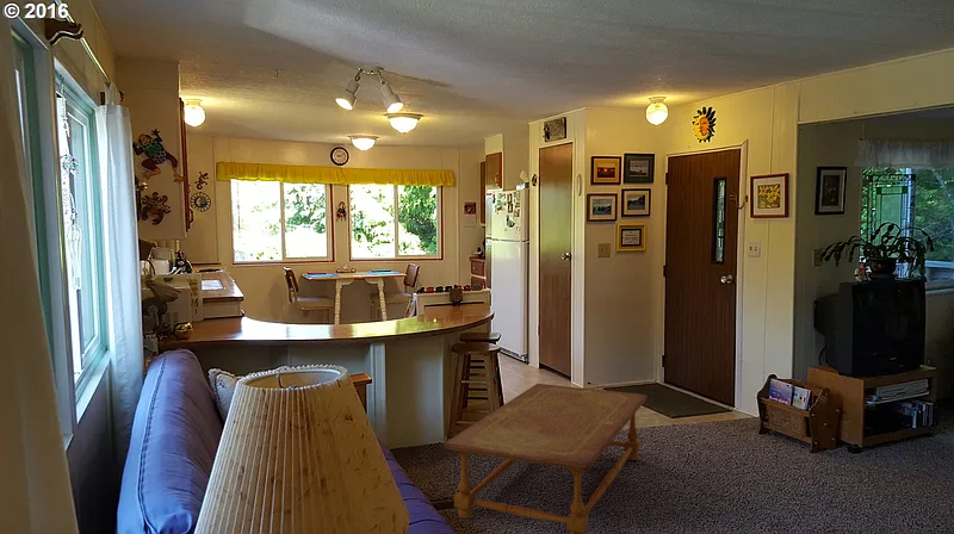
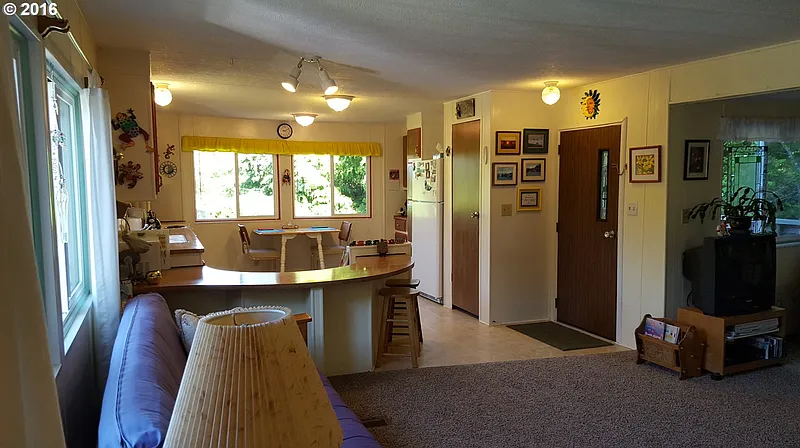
- coffee table (557, 451)
